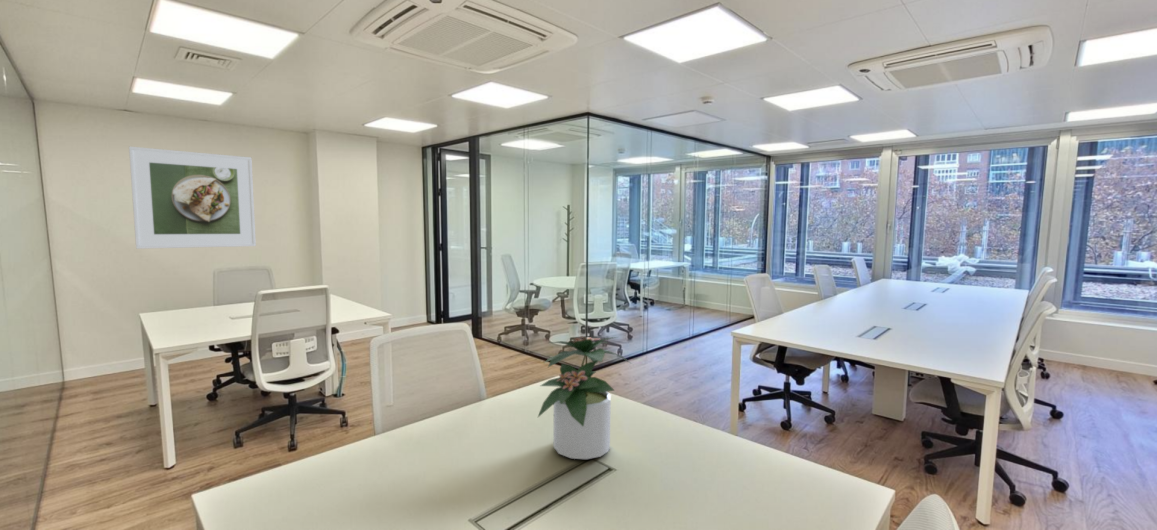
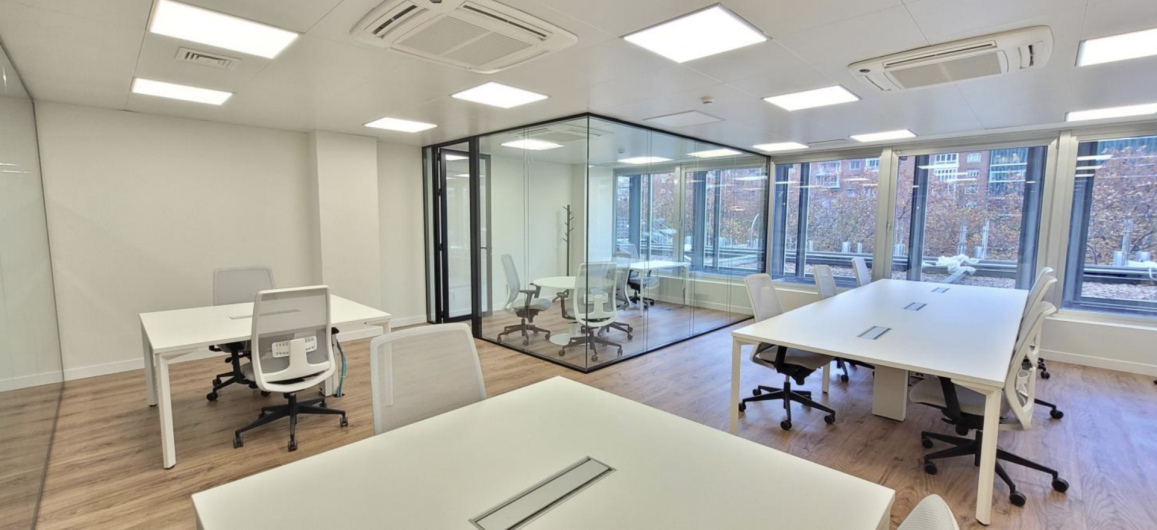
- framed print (197, 200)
- potted plant (581, 389)
